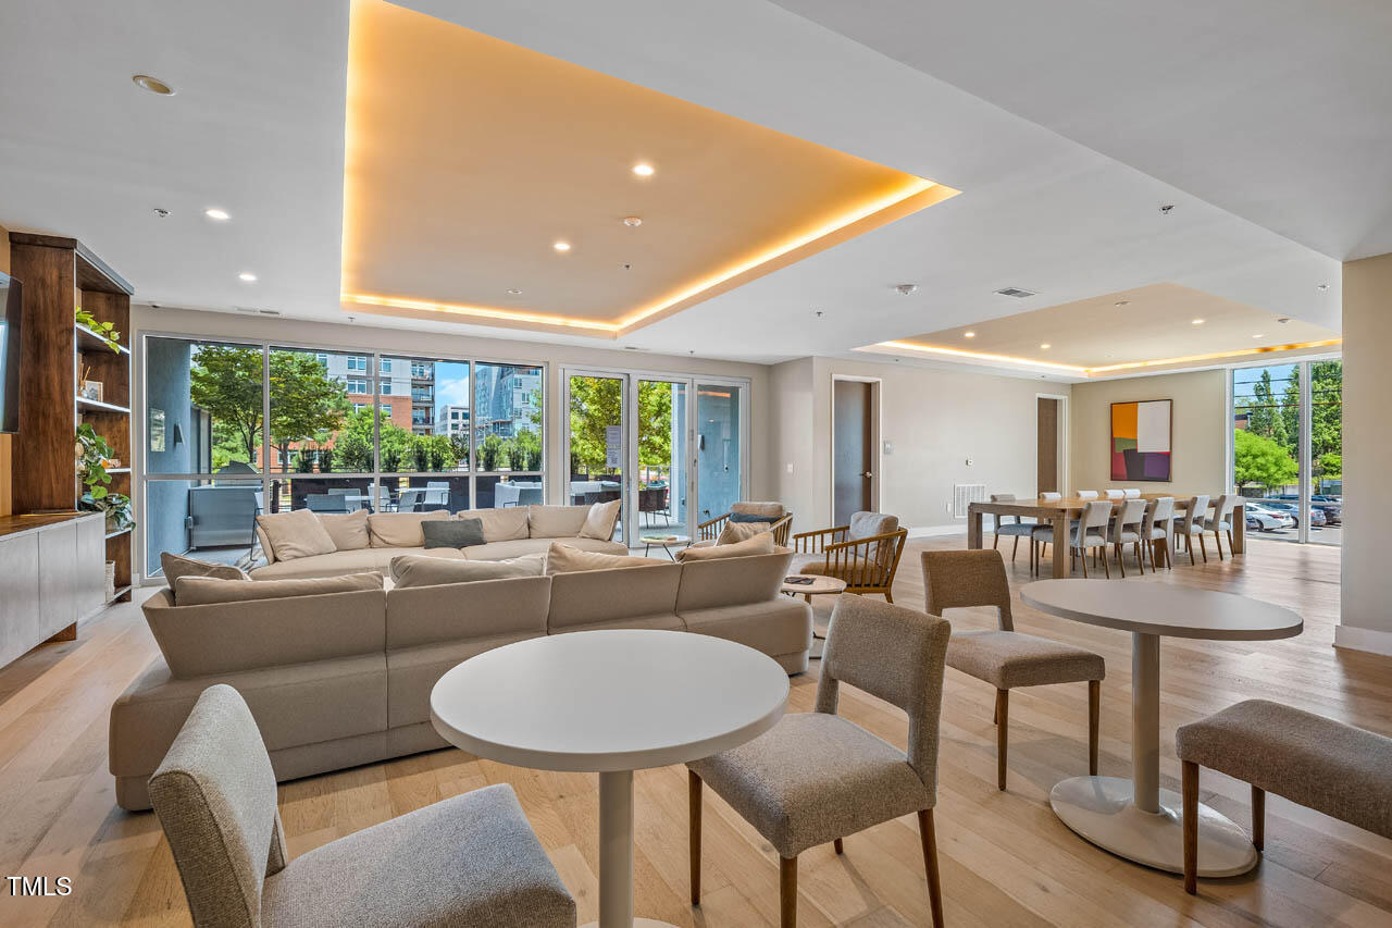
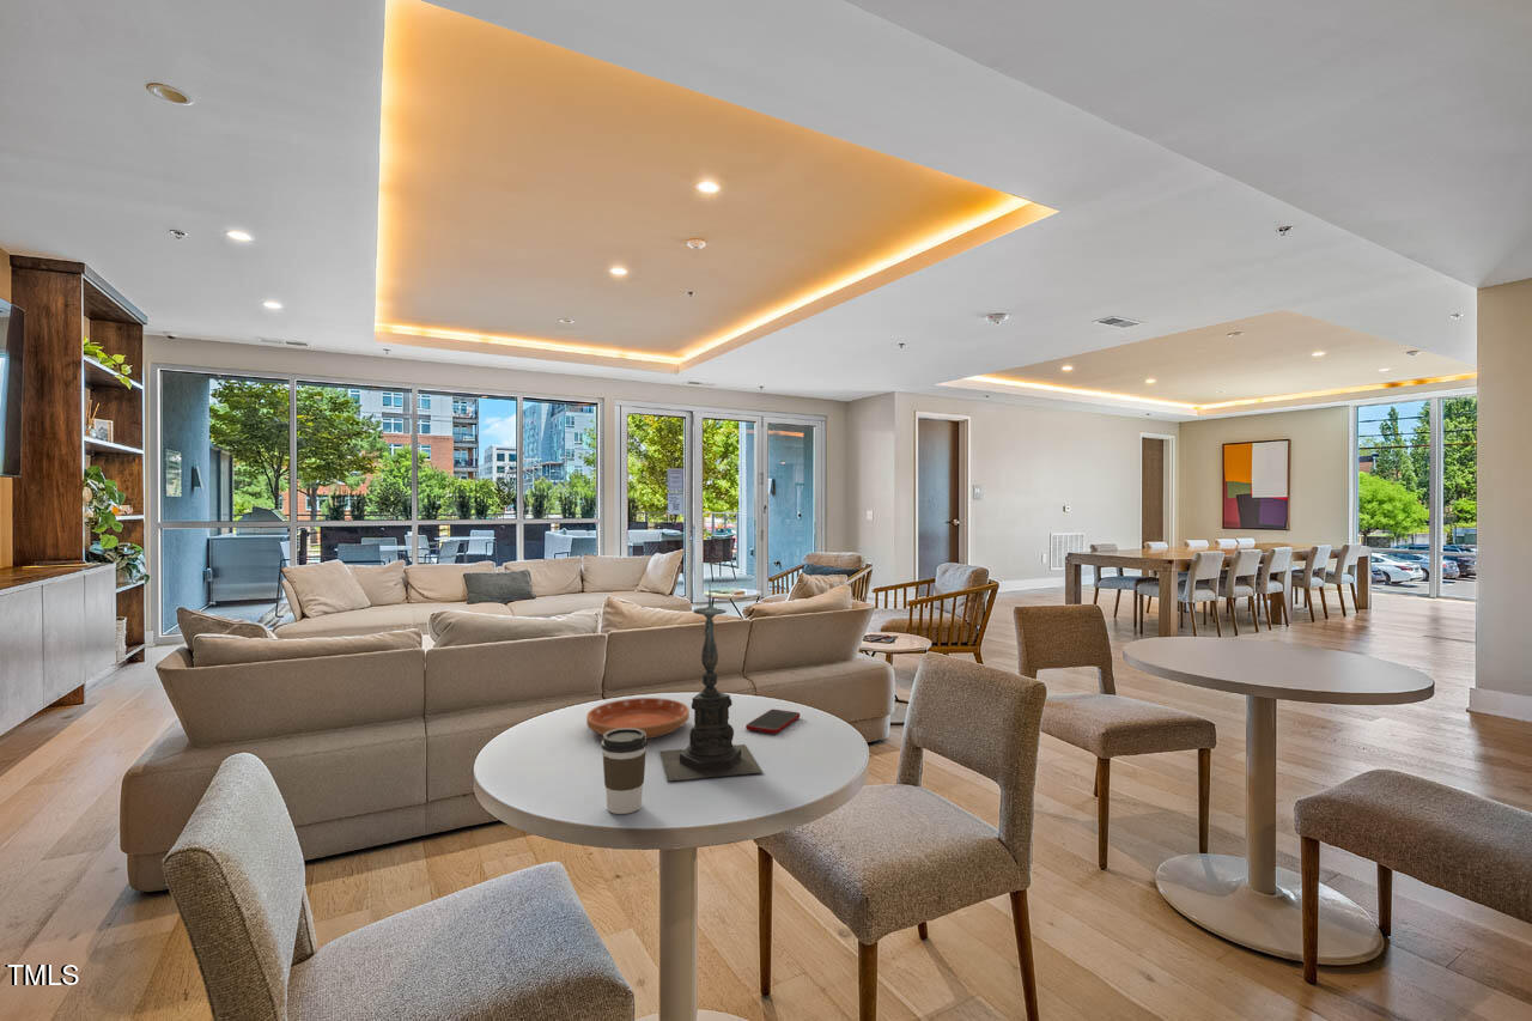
+ saucer (638, 718)
+ candle holder (709, 673)
+ coffee cup (624, 770)
+ cell phone (773, 721)
